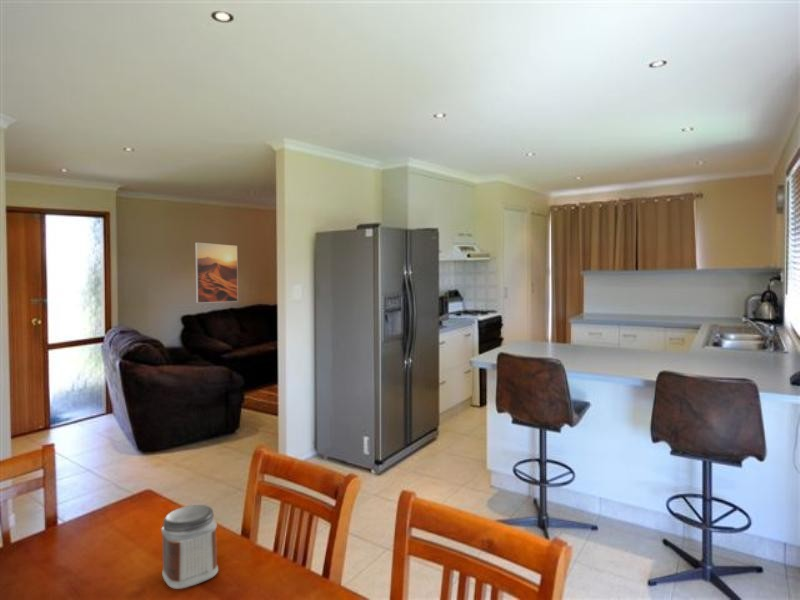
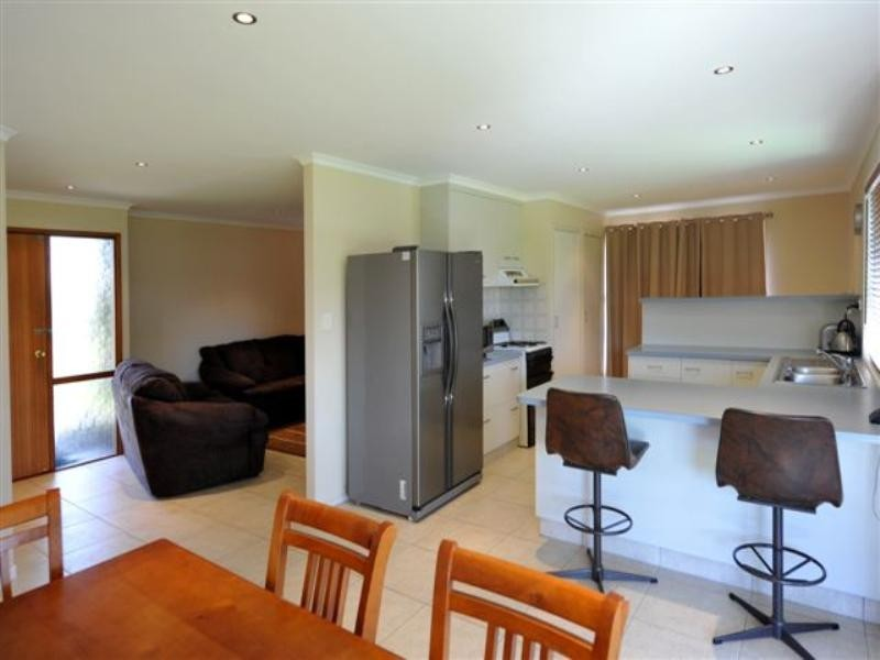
- jar (189, 543)
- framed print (217, 273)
